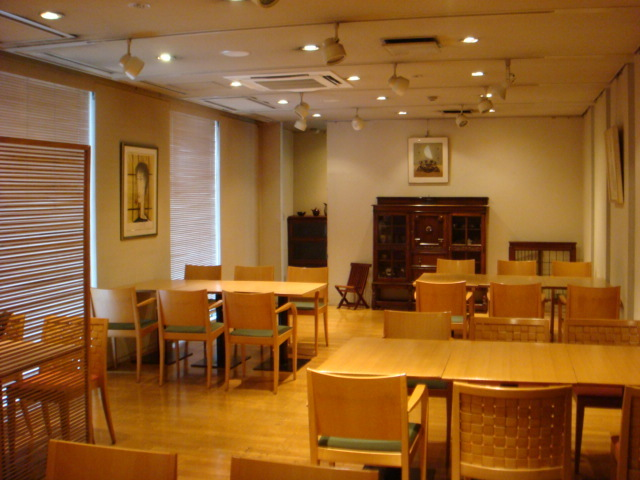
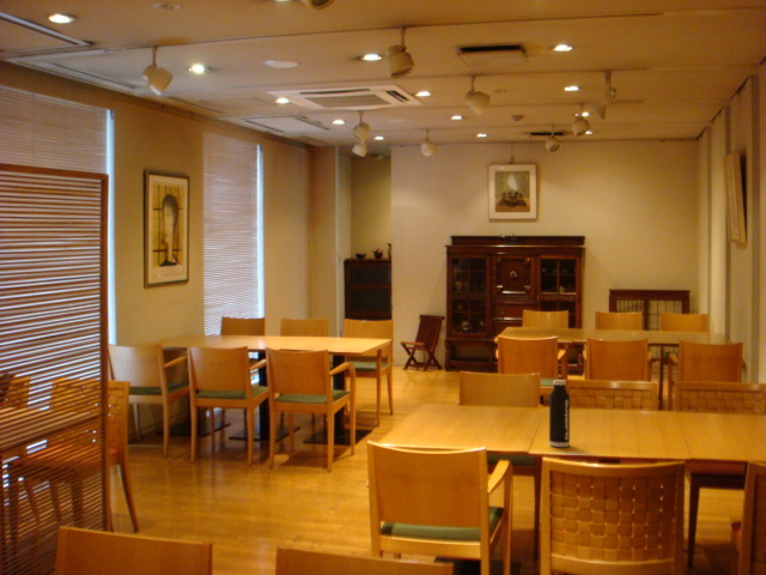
+ water bottle (559, 412)
